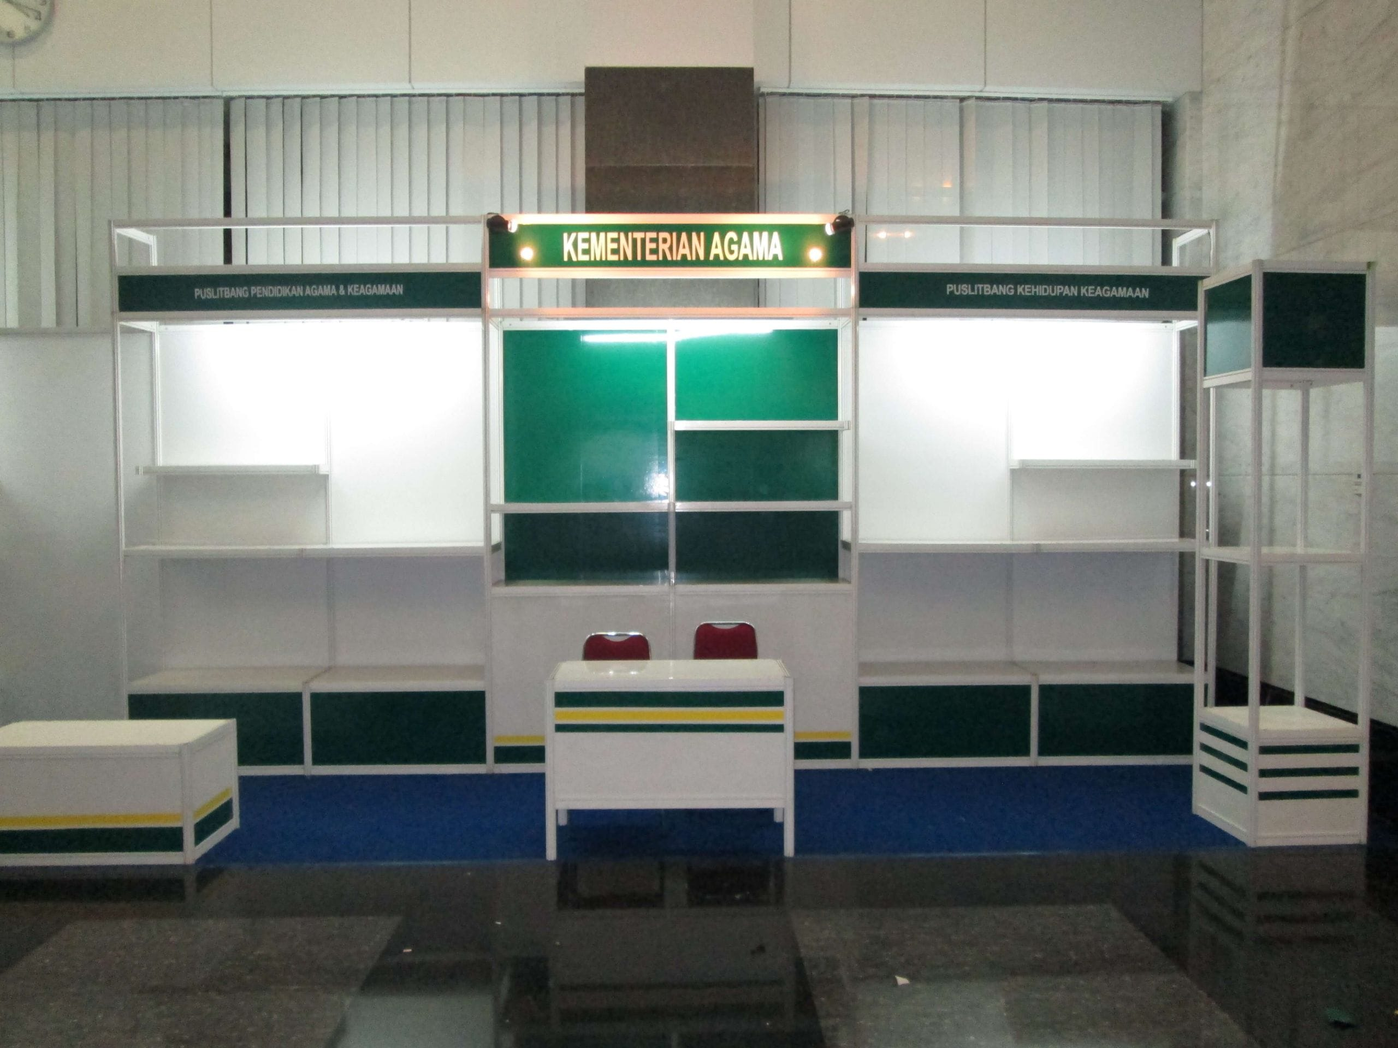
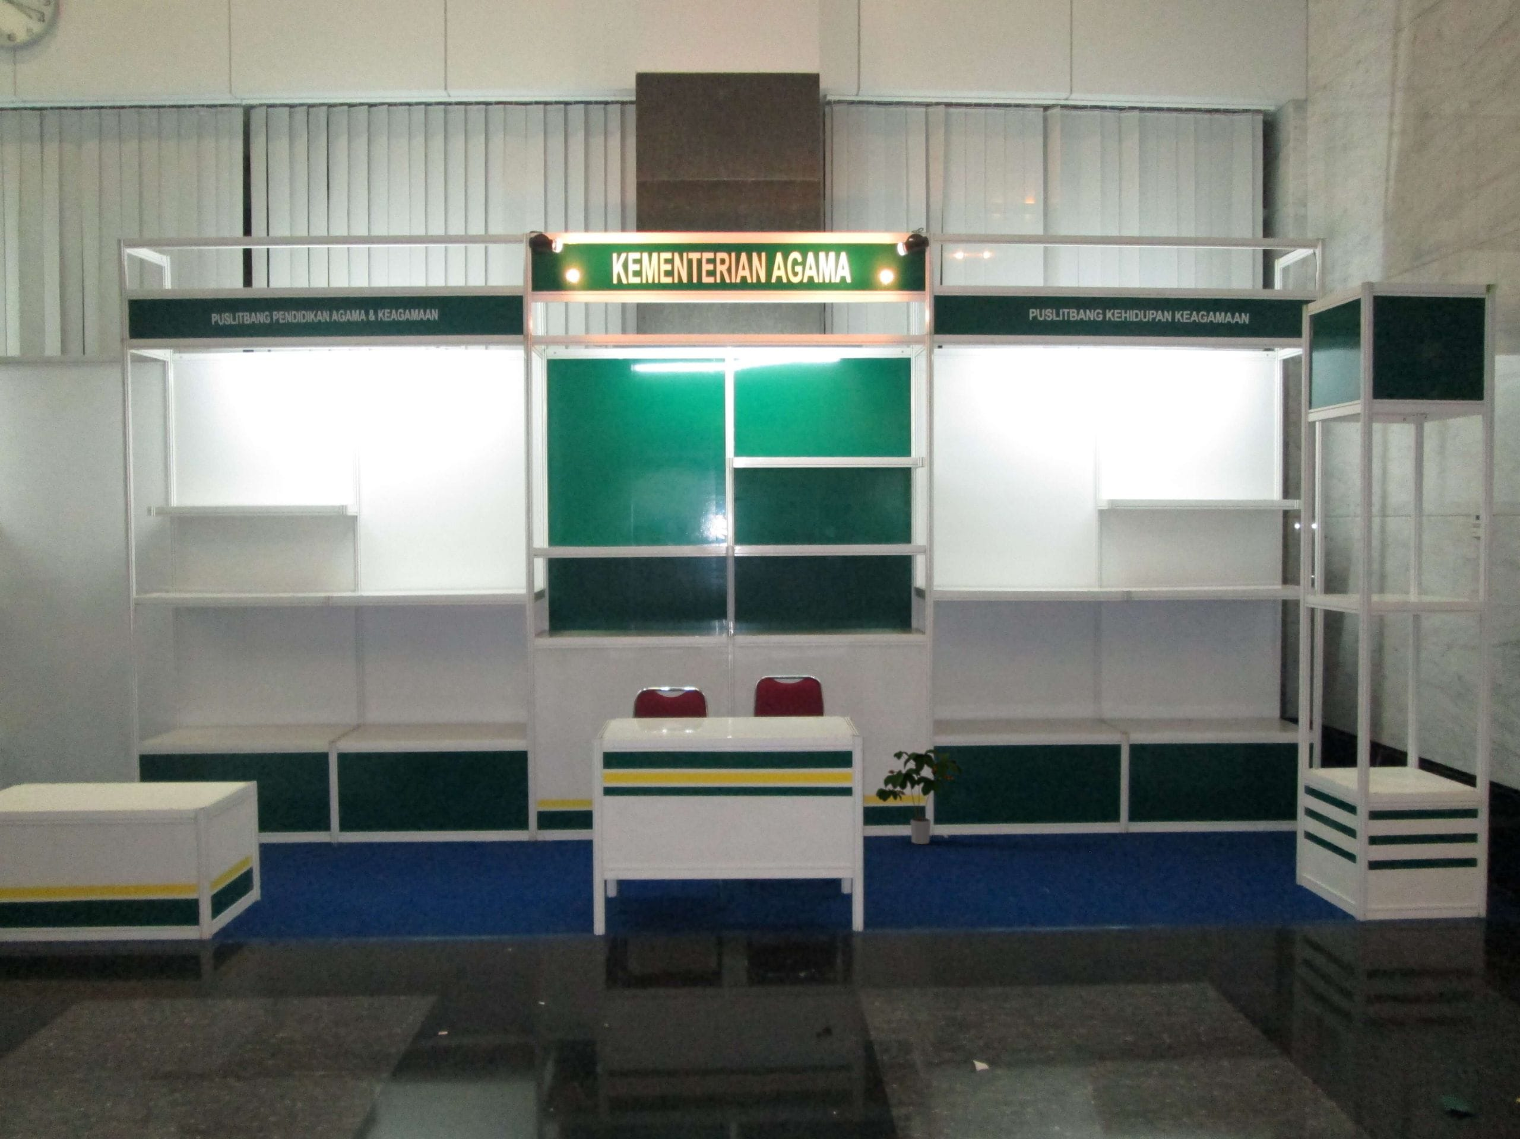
+ potted plant (918, 794)
